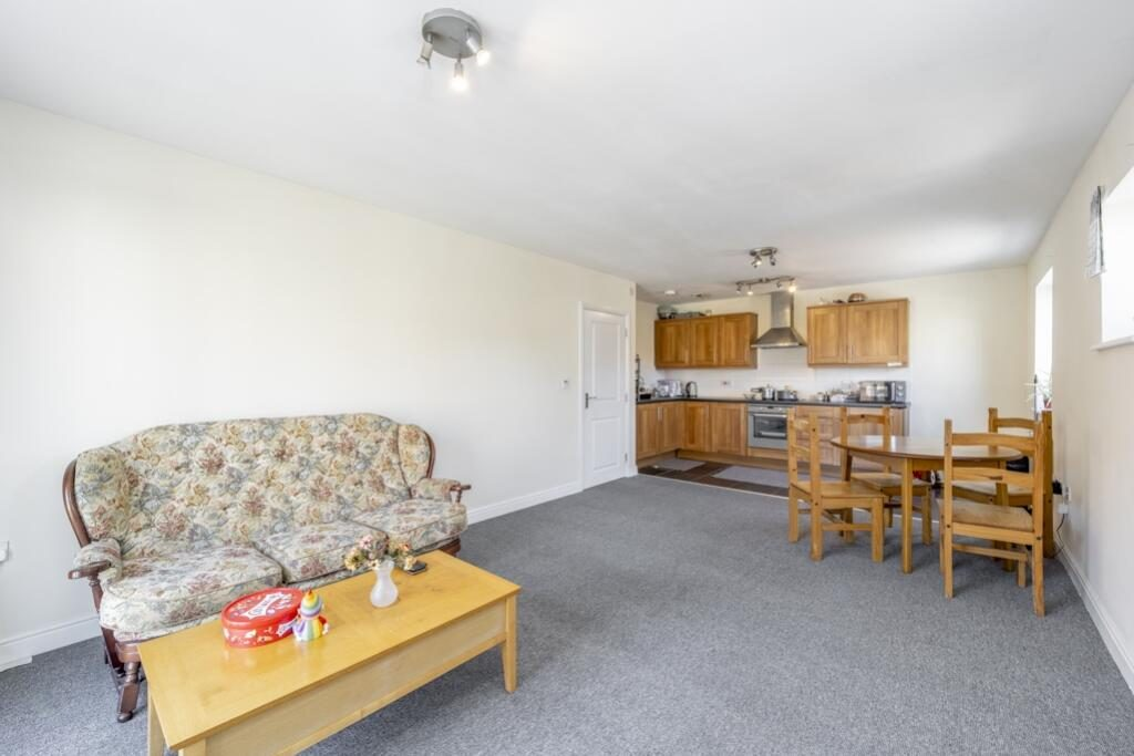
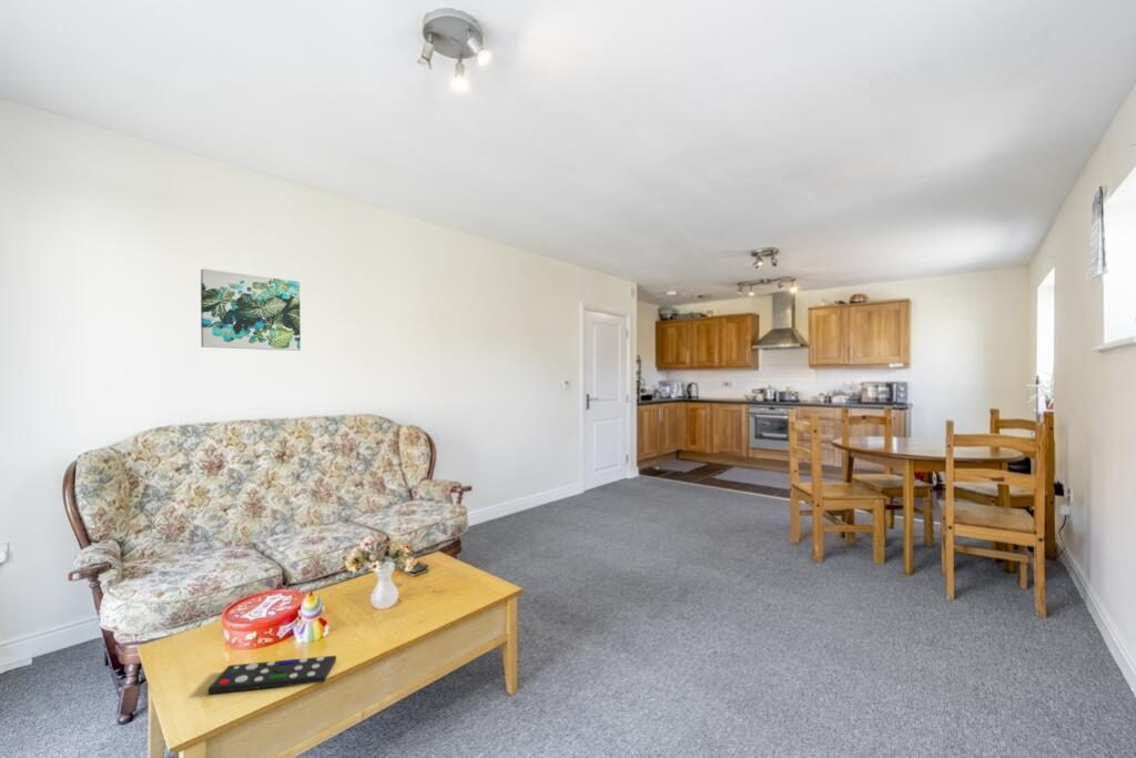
+ wall art (253, 312)
+ remote control (275, 673)
